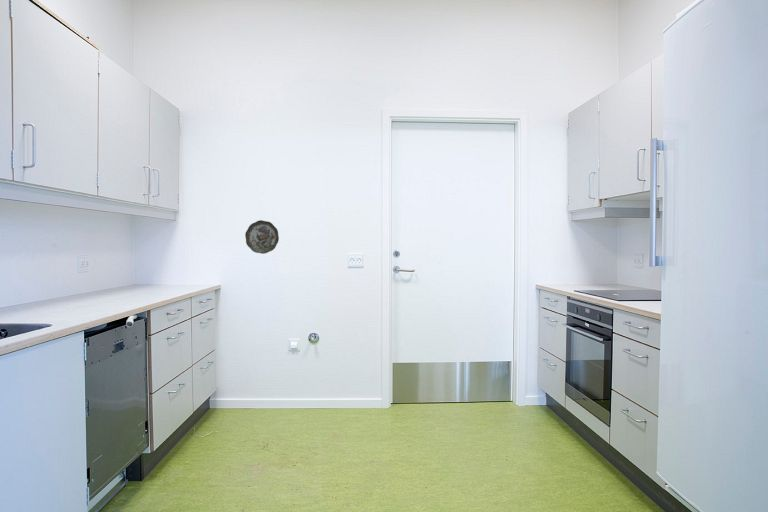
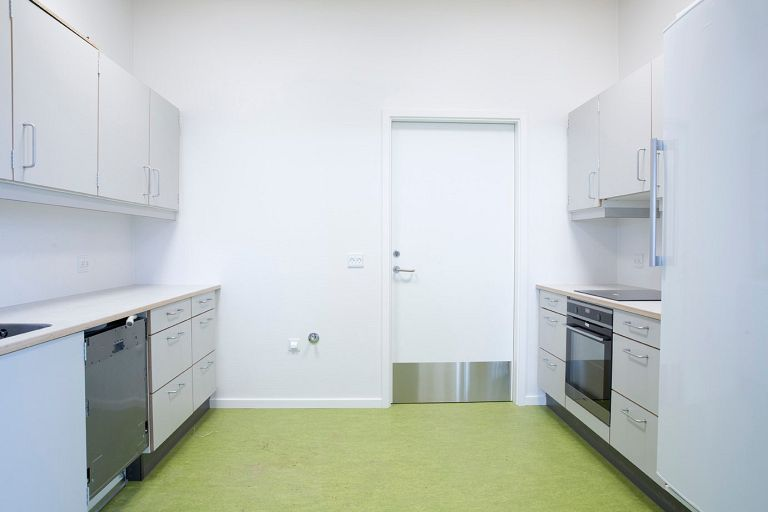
- decorative plate (262, 237)
